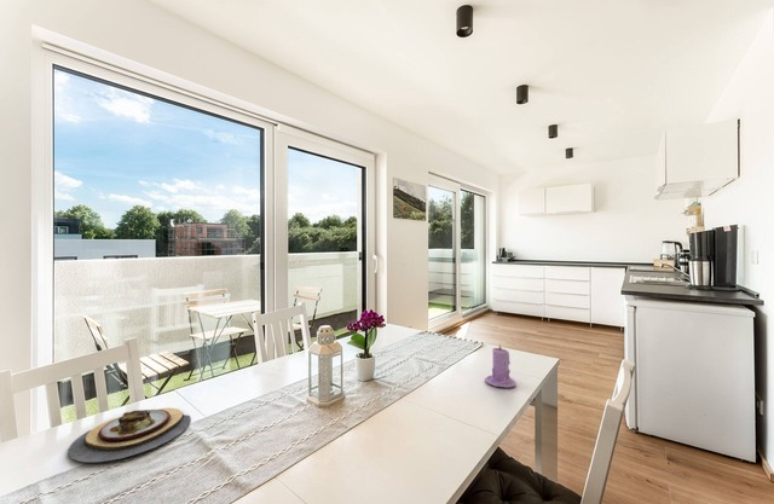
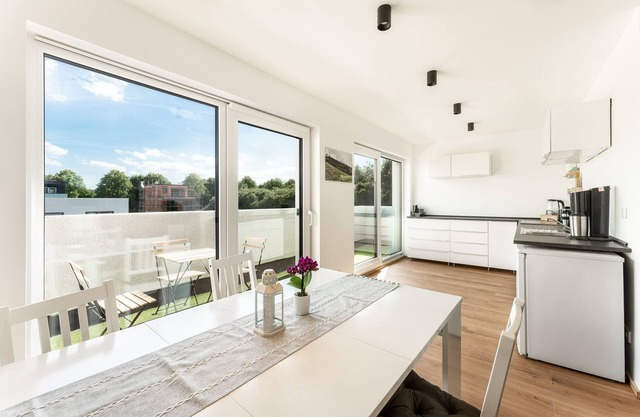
- plate (134, 421)
- candle (499, 363)
